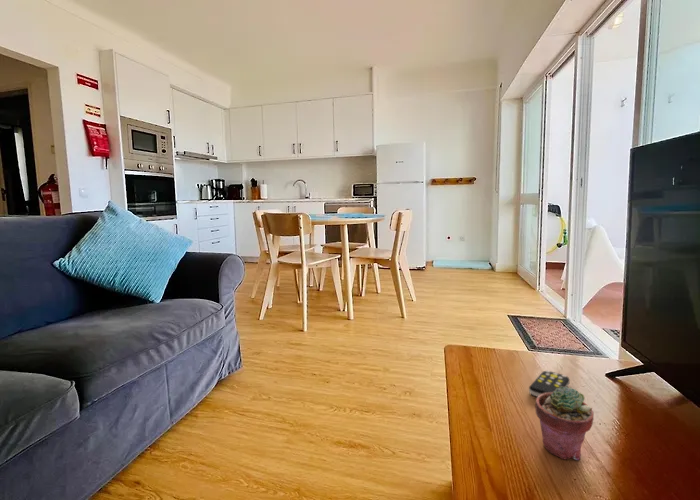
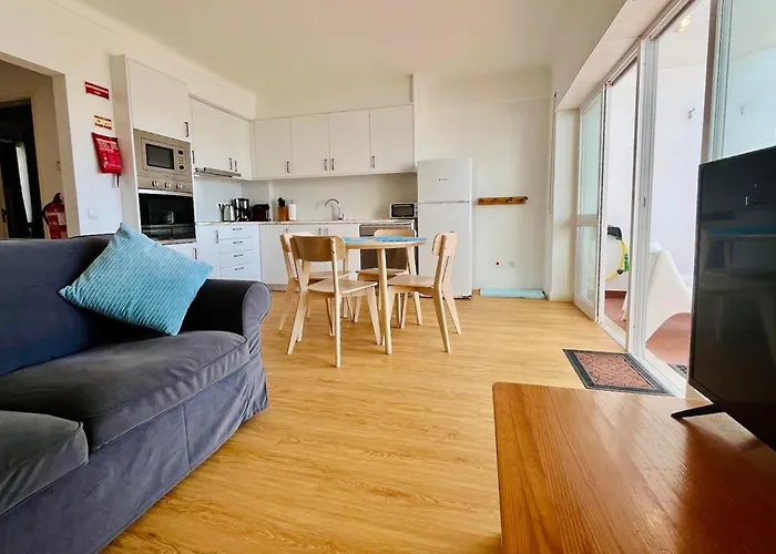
- remote control (549, 384)
- potted succulent (563, 418)
